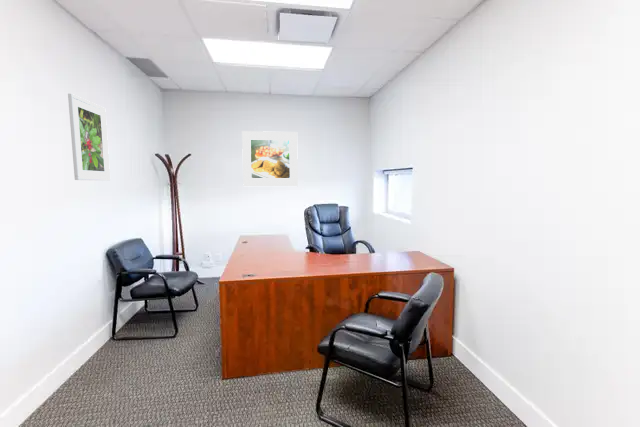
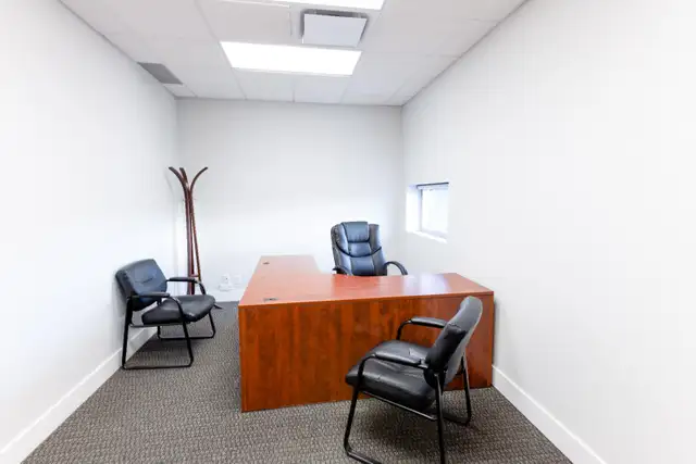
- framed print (91, 141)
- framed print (270, 159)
